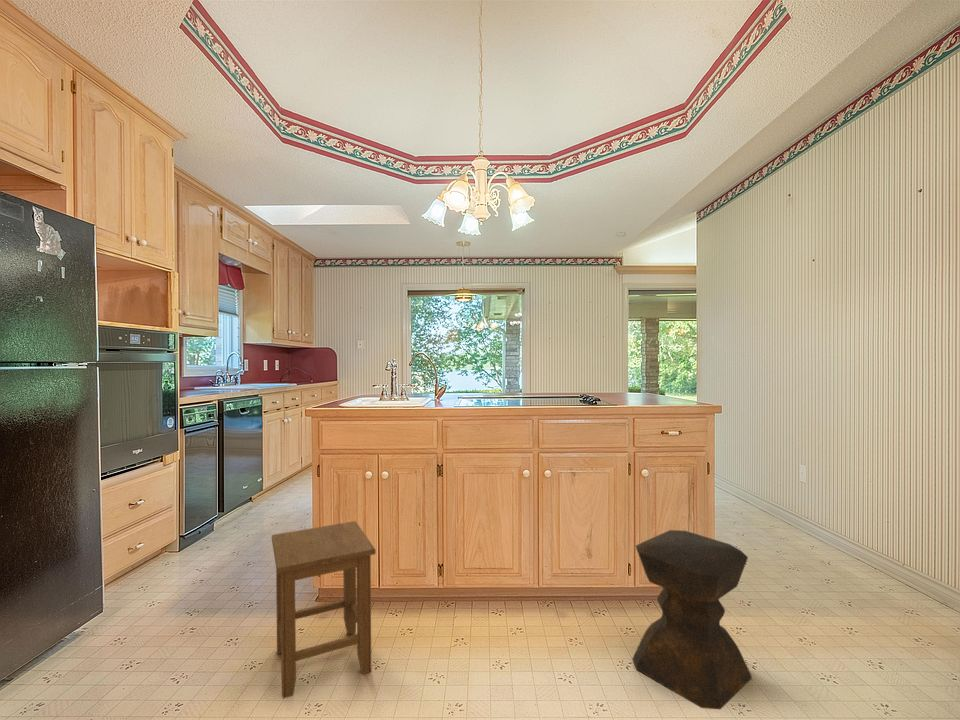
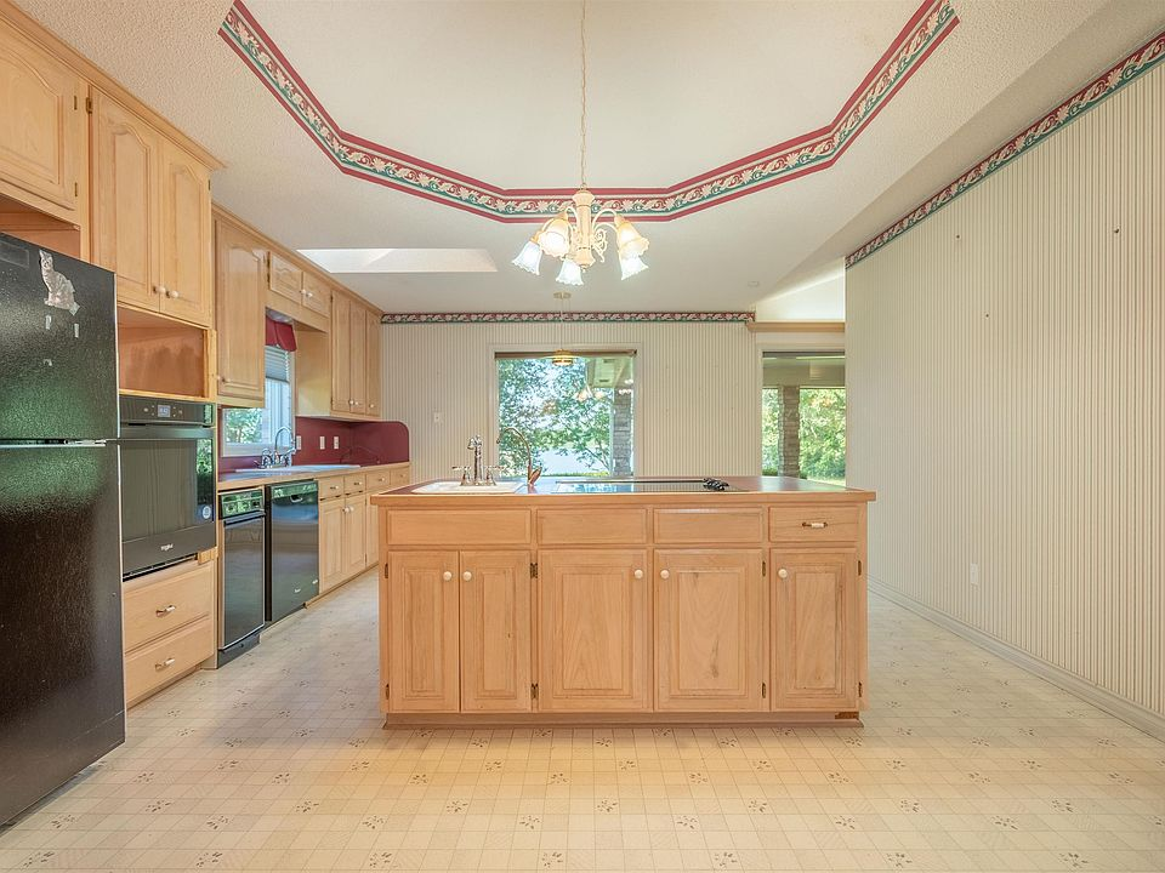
- stool (323, 604)
- stool (690, 606)
